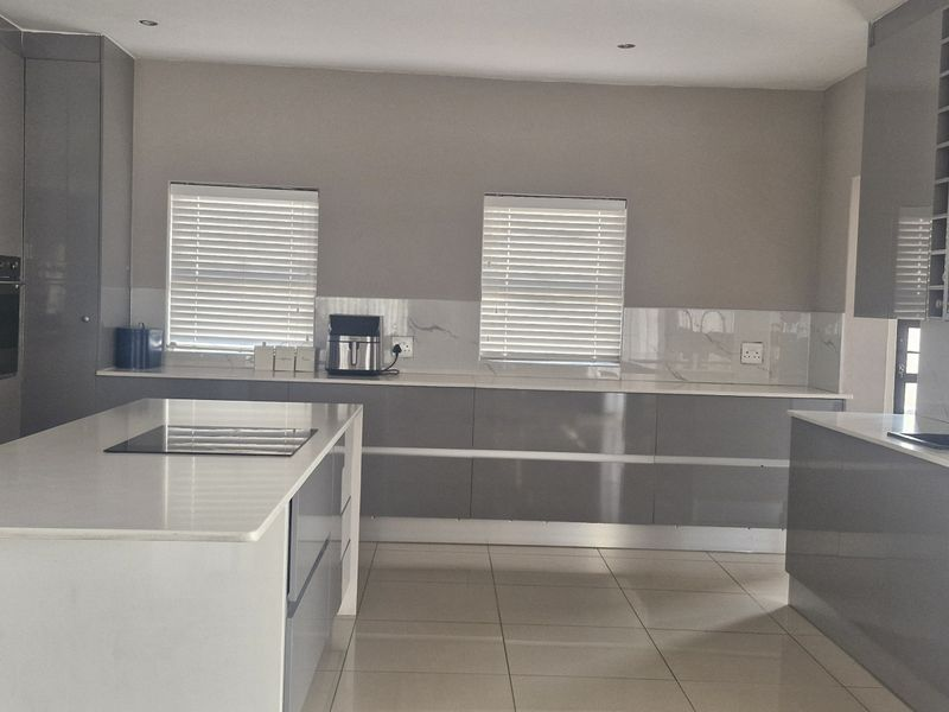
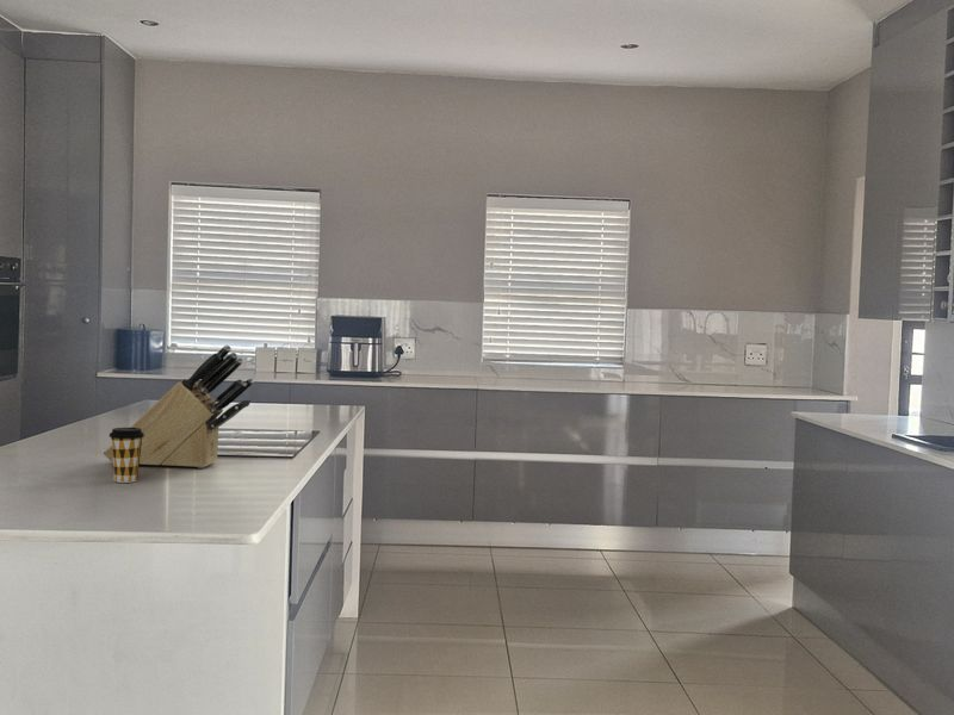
+ coffee cup (125, 454)
+ knife block (180, 404)
